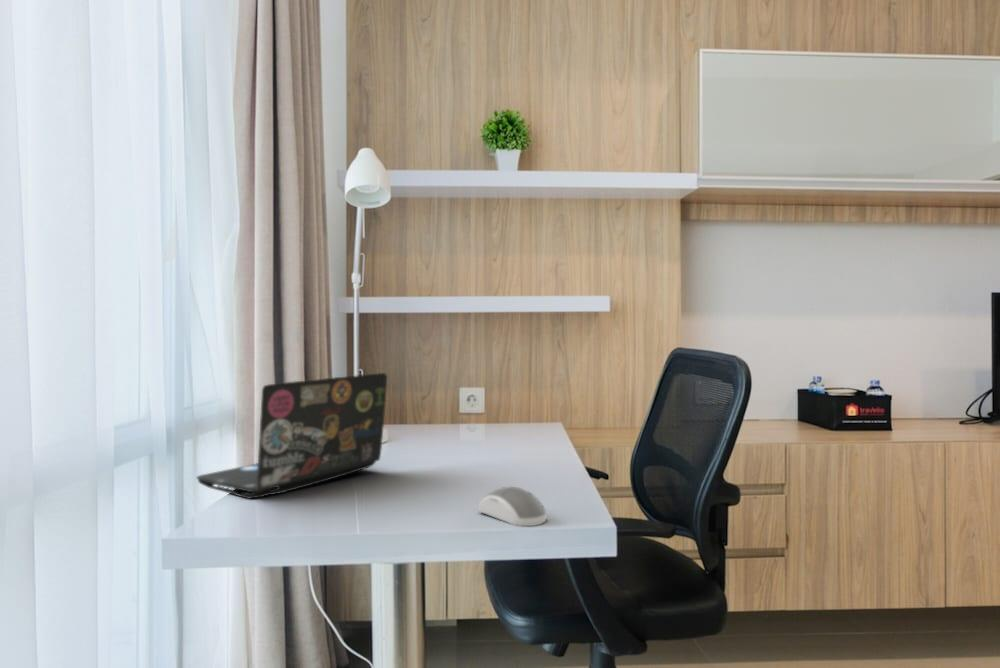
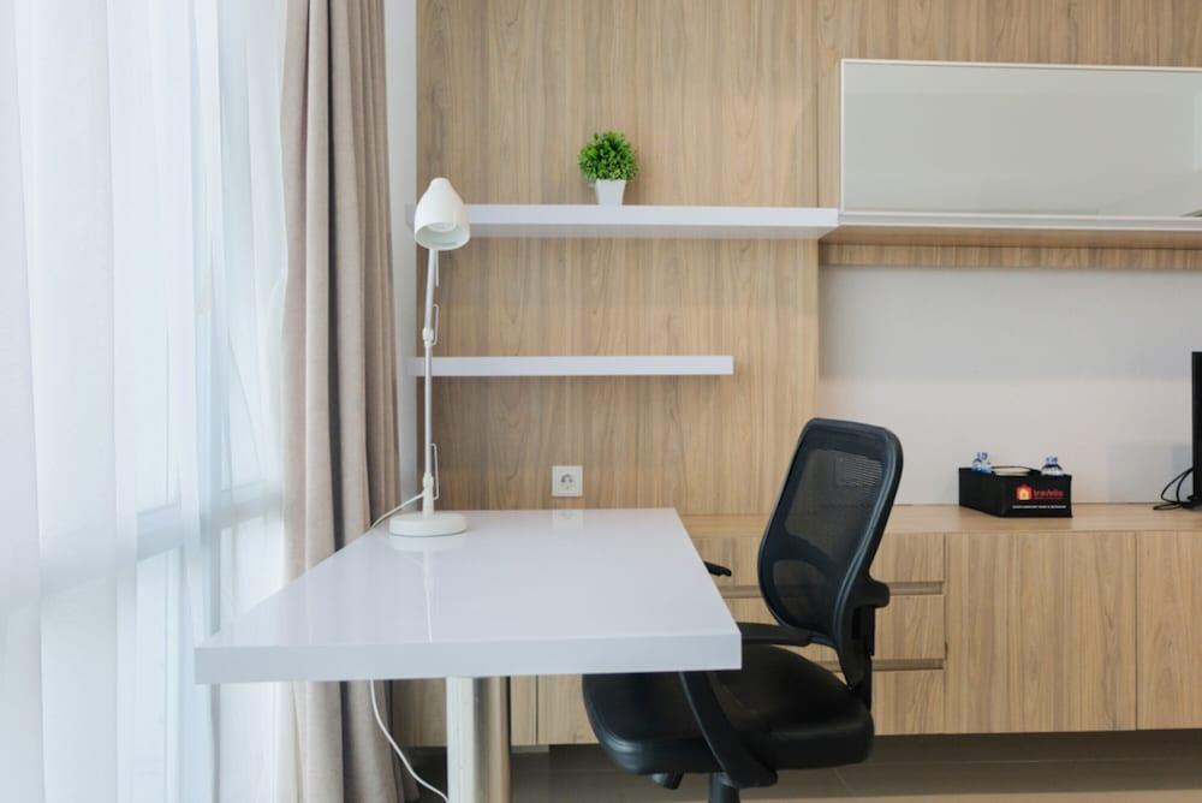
- computer mouse (513, 501)
- laptop (295, 426)
